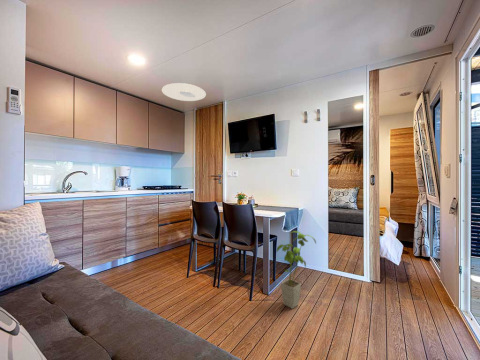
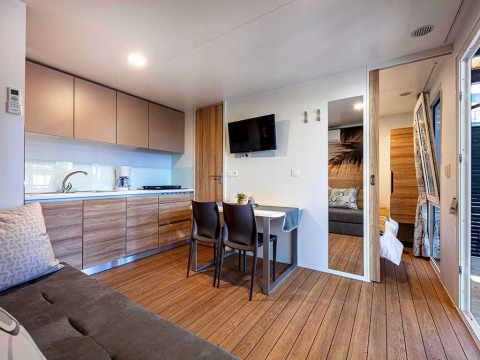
- house plant (296, 267)
- ceiling light (184, 91)
